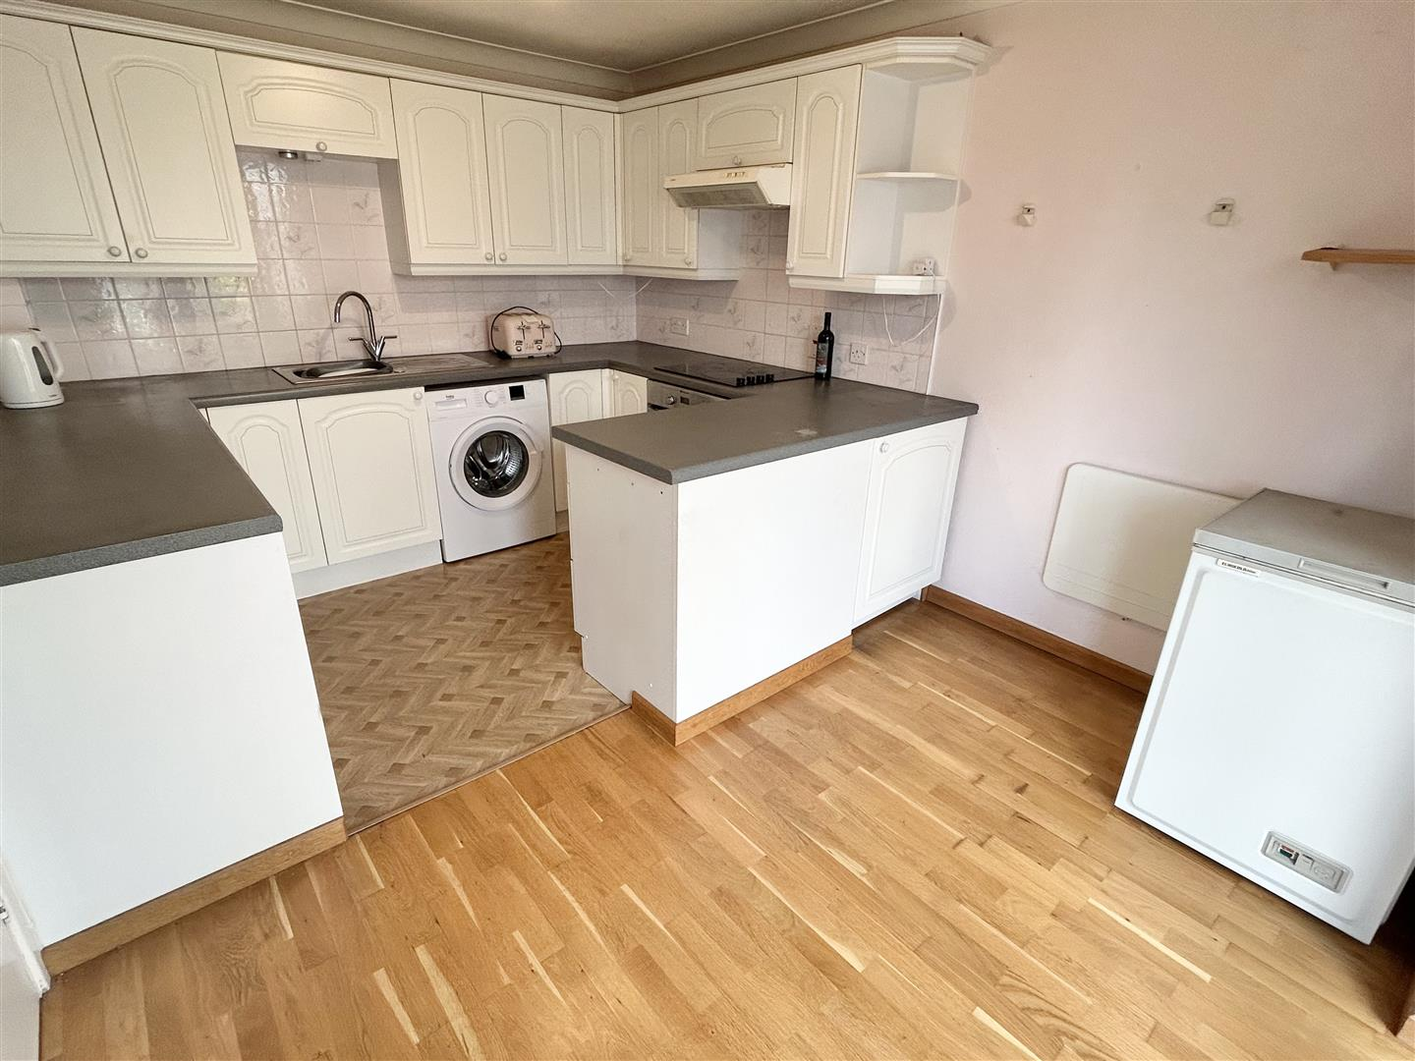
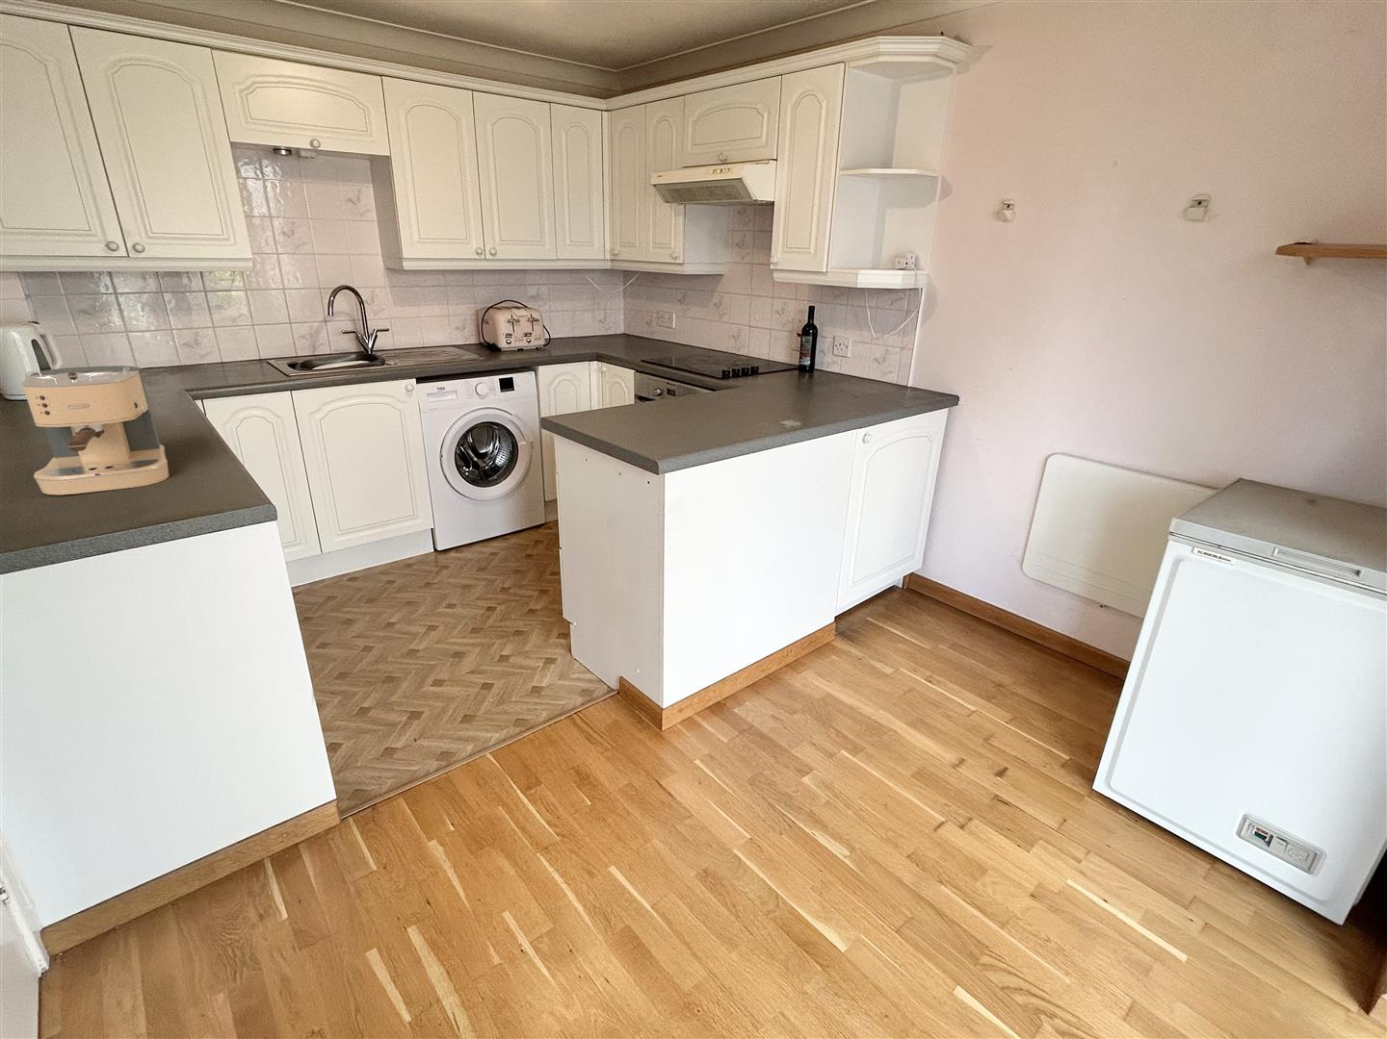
+ coffee maker (94, 426)
